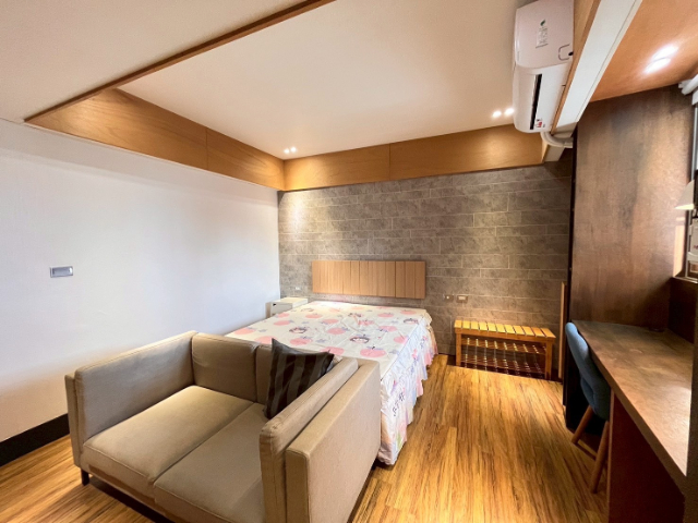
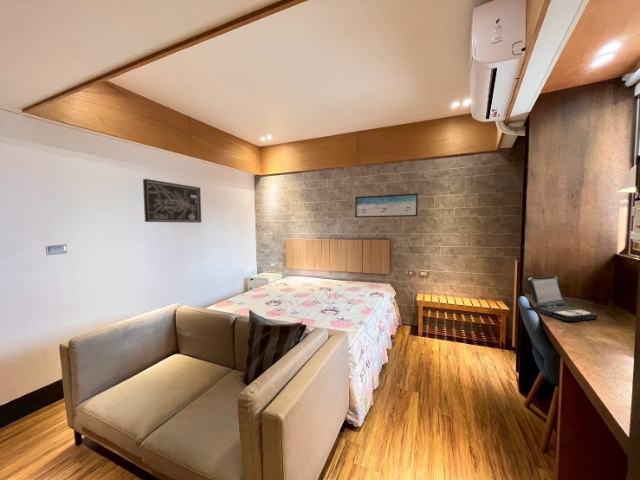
+ wall art (175, 203)
+ laptop (559, 296)
+ wall art (385, 206)
